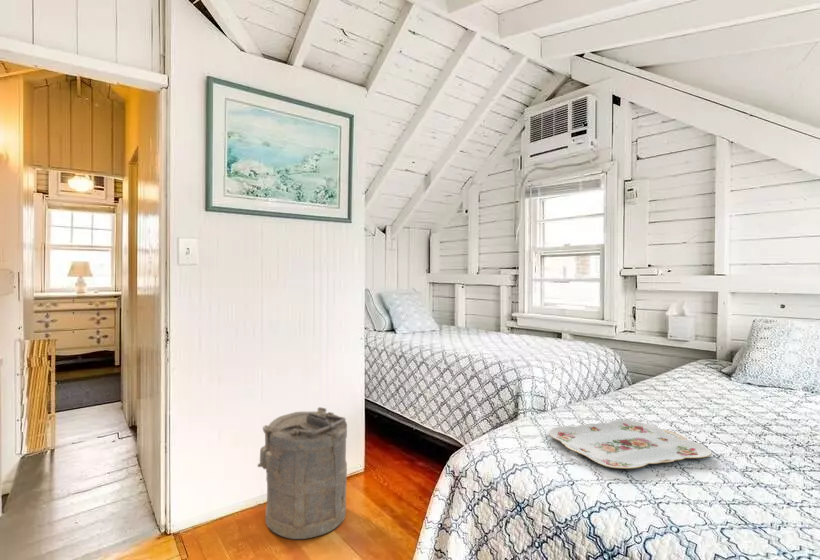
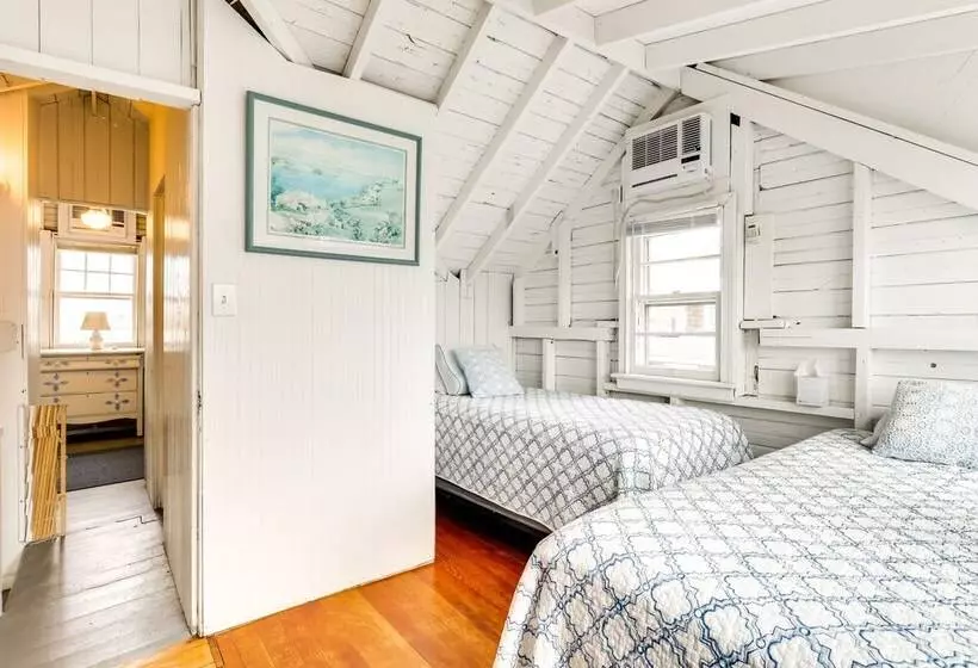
- serving tray (625, 442)
- laundry hamper (303, 465)
